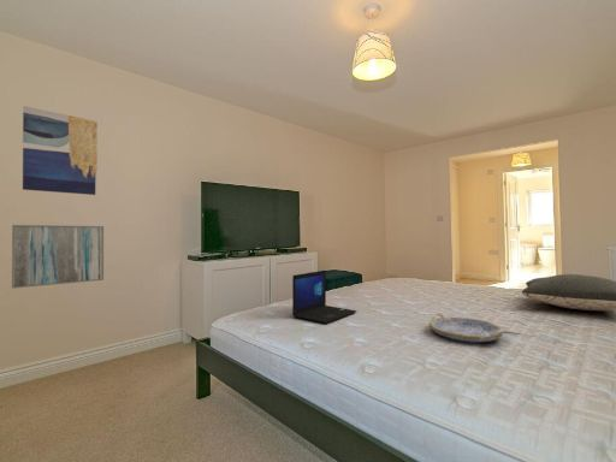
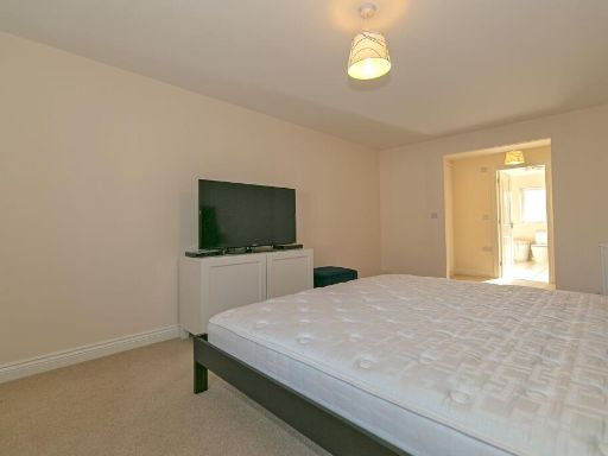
- wall art (61, 153)
- wall art (60, 254)
- laptop (325, 294)
- serving tray (464, 327)
- pillow (571, 290)
